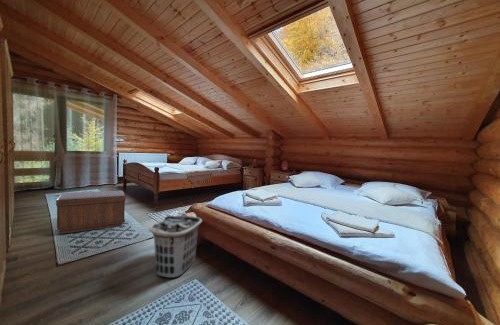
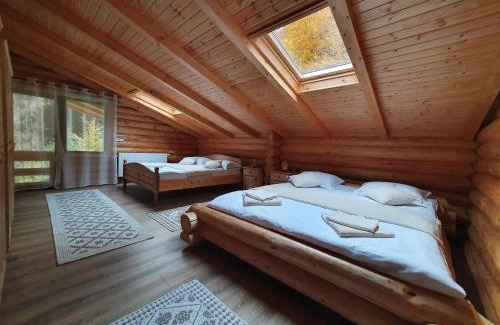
- bench (93, 209)
- clothes hamper (177, 240)
